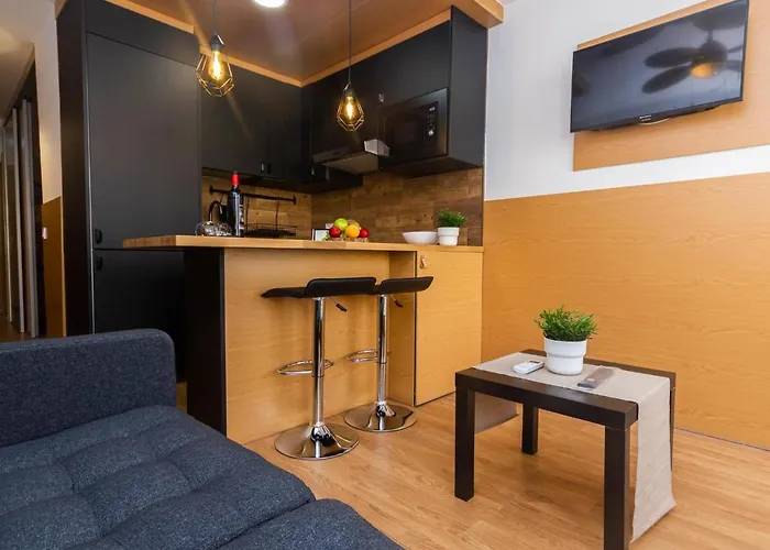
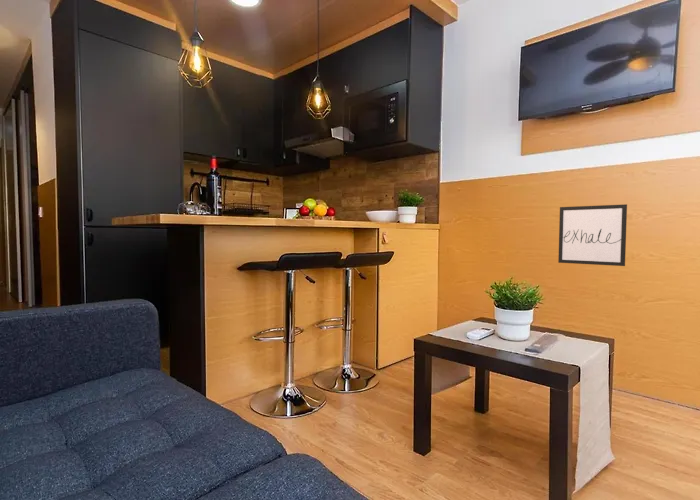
+ wall art (590, 235)
